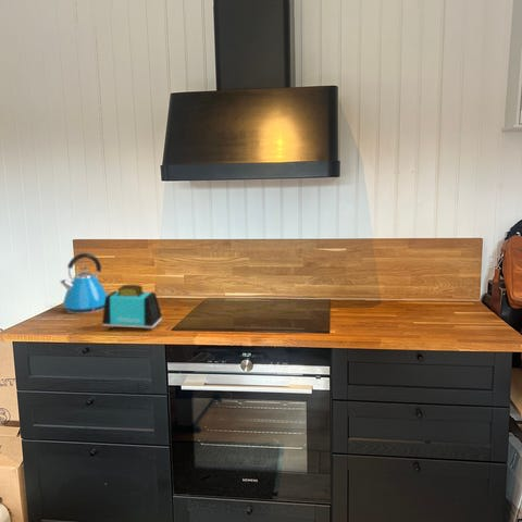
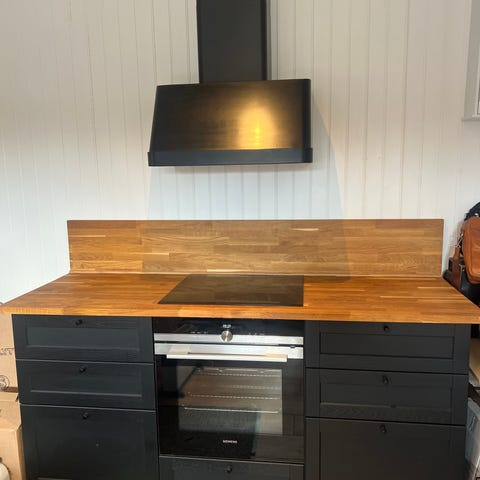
- toaster (132, 307)
- kettle (86, 281)
